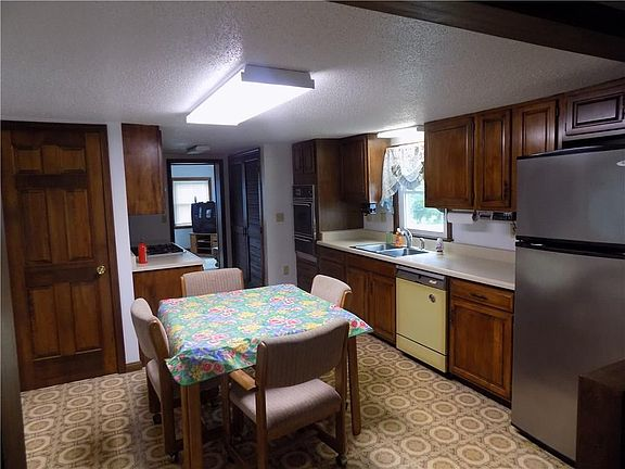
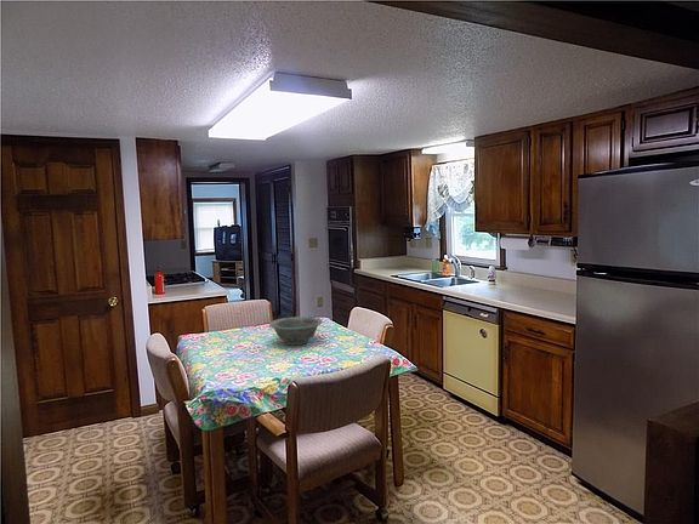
+ decorative bowl (296, 331)
